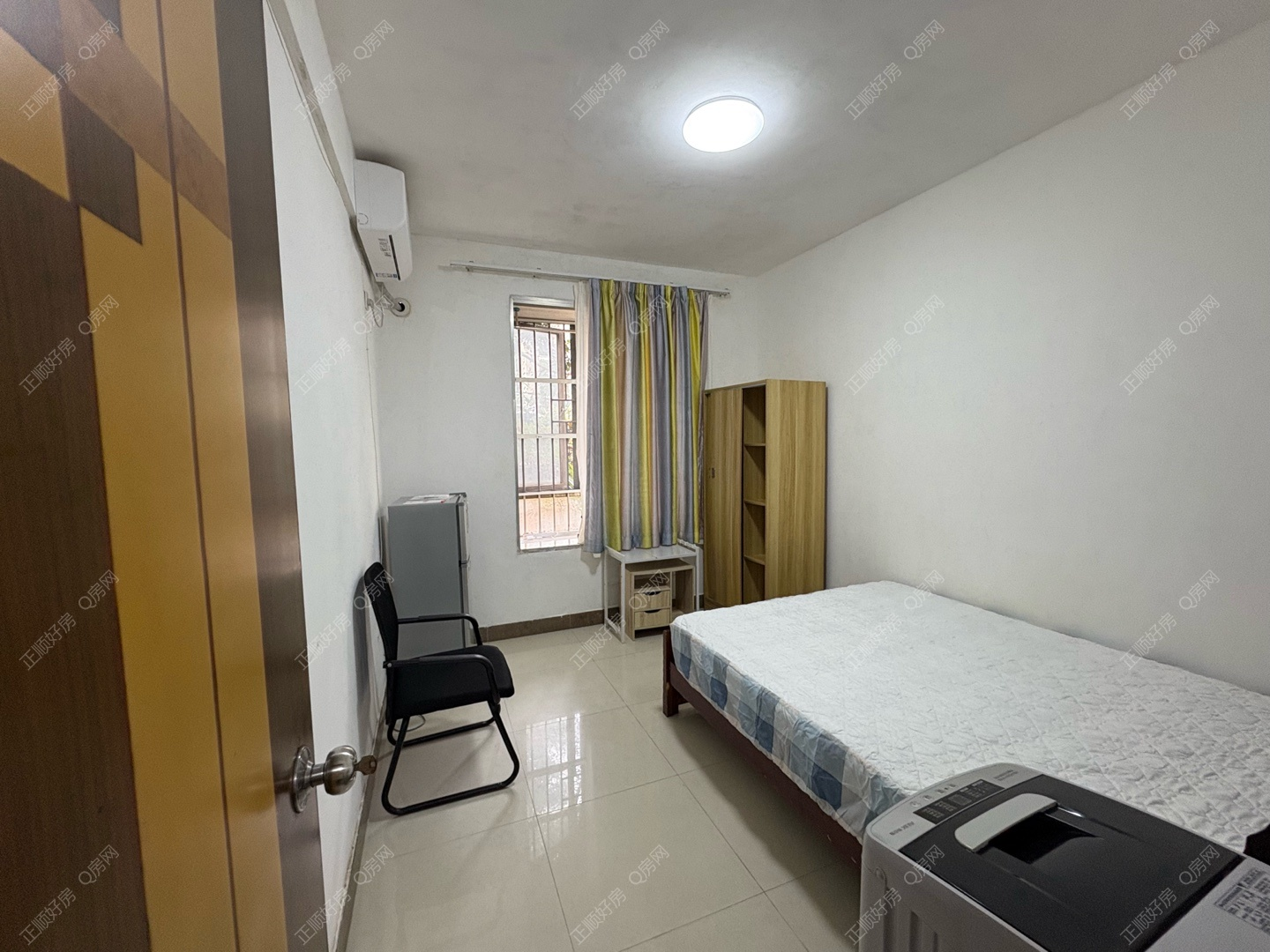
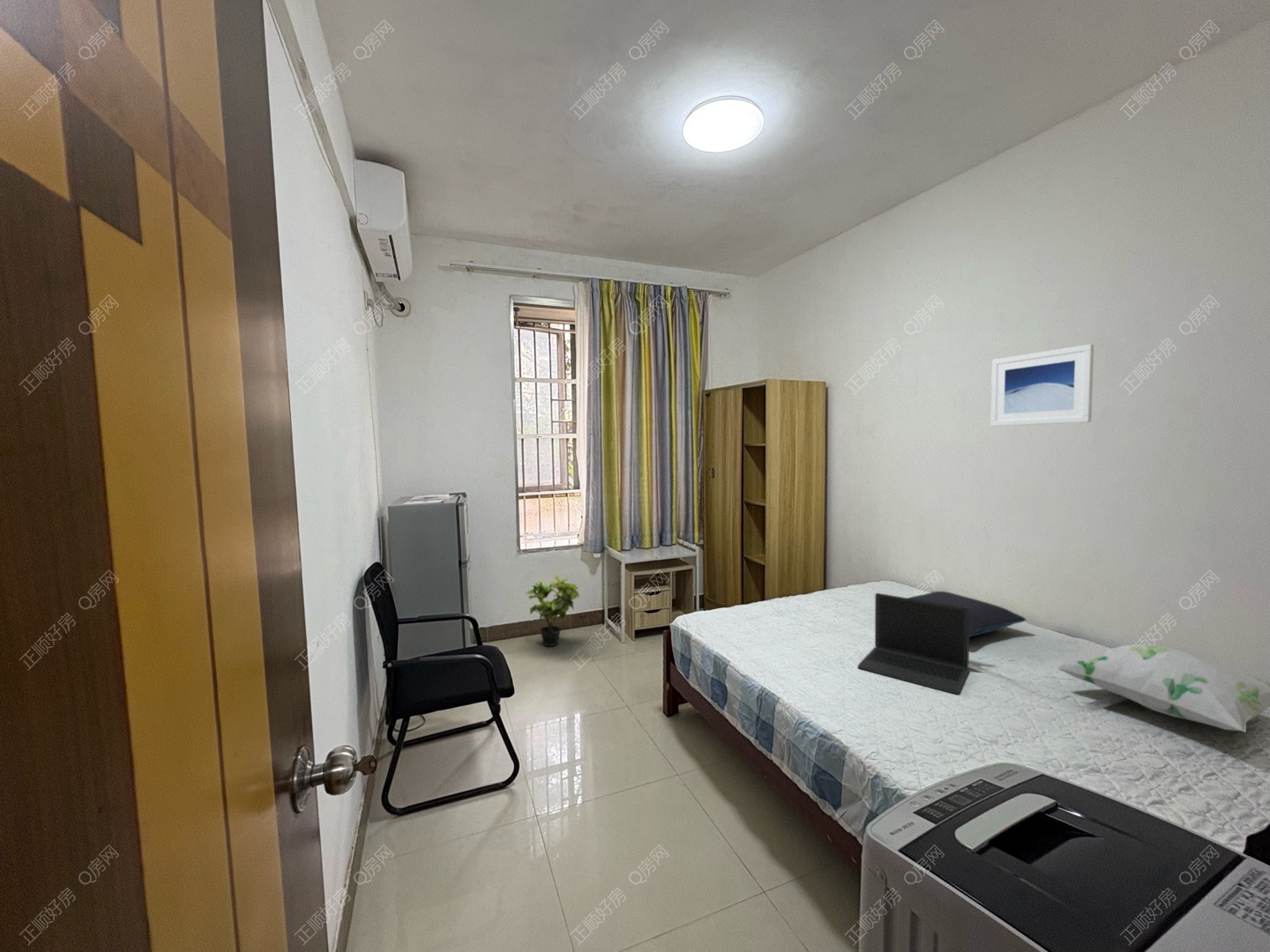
+ pillow (951, 605)
+ laptop (912, 638)
+ decorative pillow (1177, 681)
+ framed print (1038, 388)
+ potted plant (554, 609)
